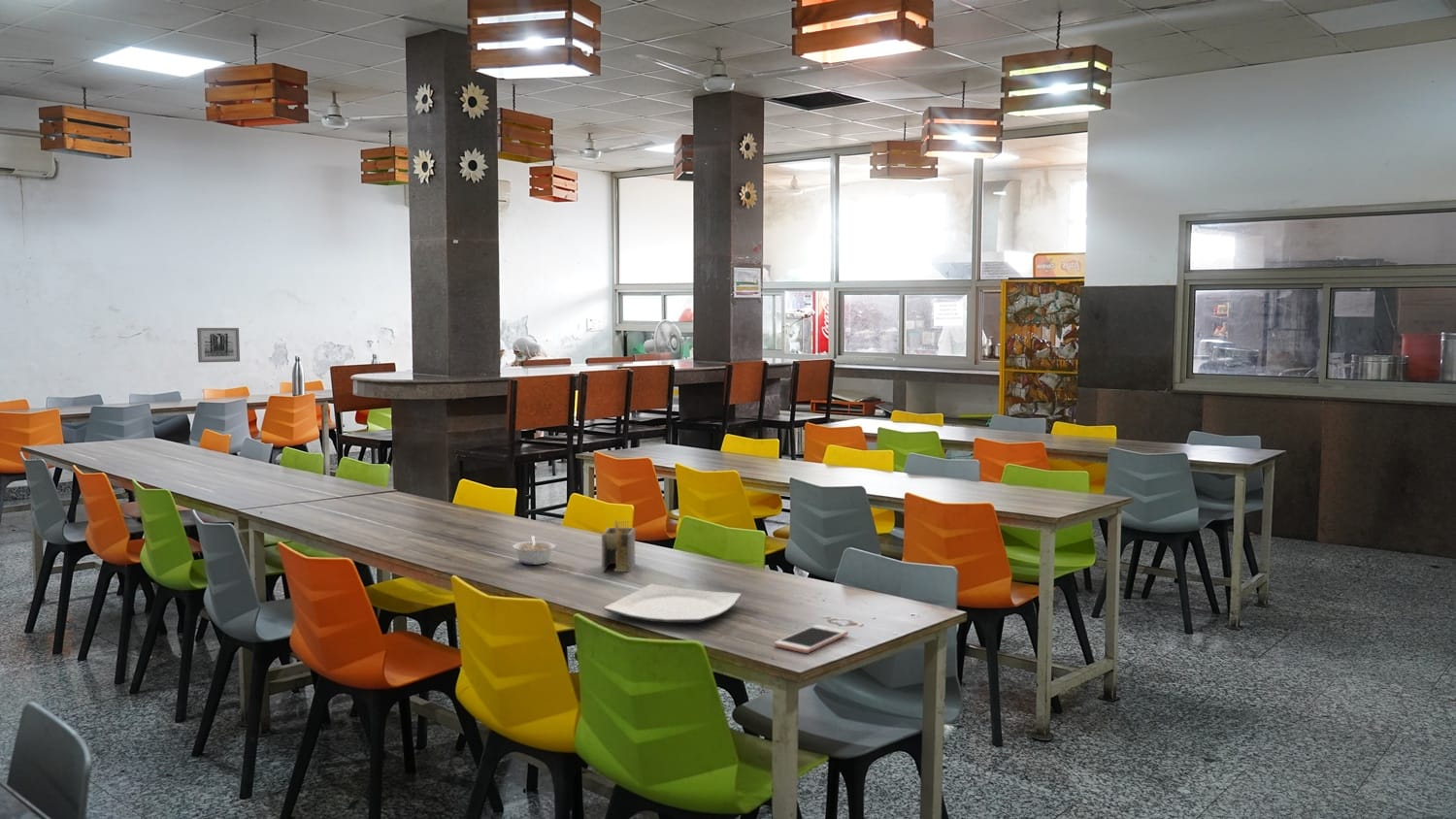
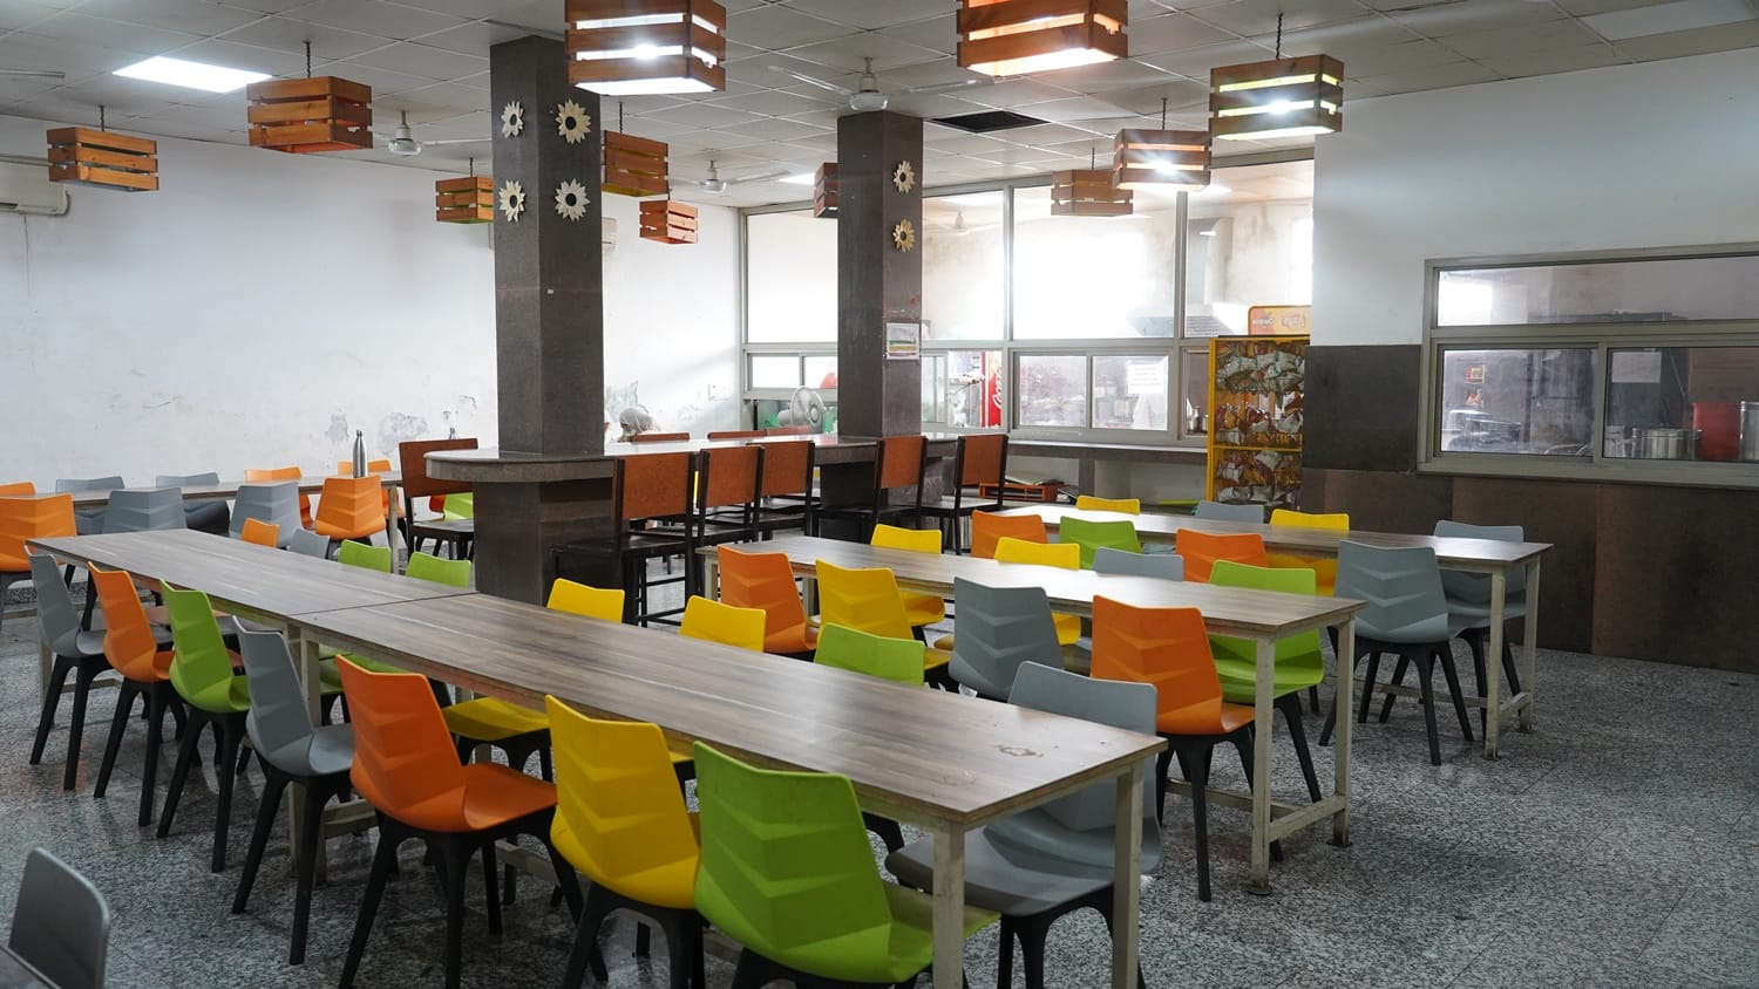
- plate (674, 606)
- wall art (218, 344)
- legume (533, 551)
- cell phone (811, 638)
- napkin holder (618, 542)
